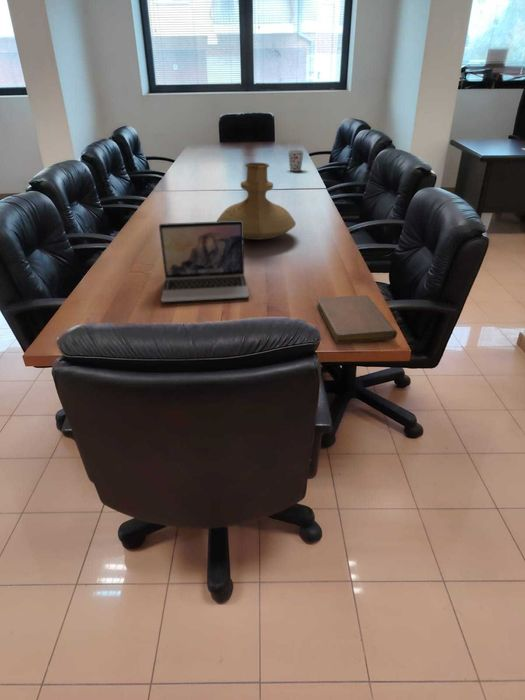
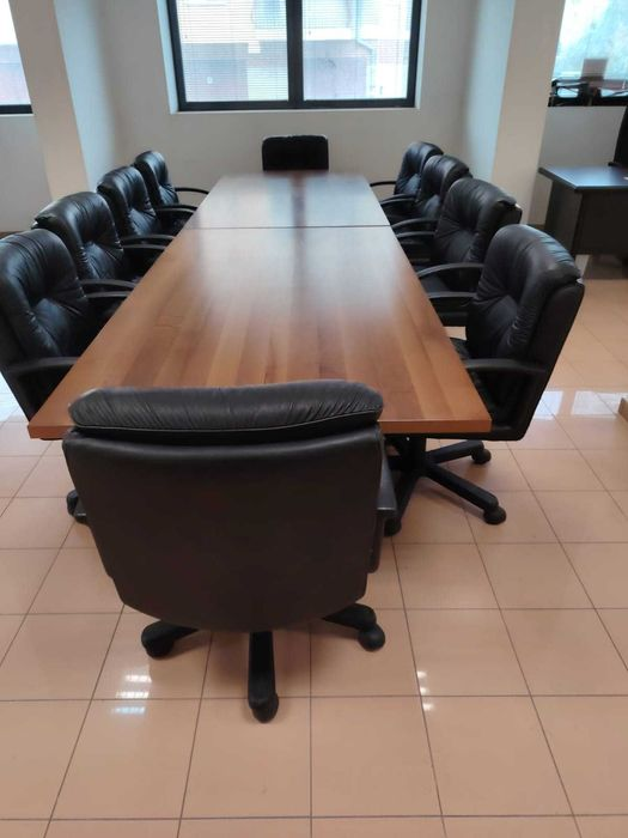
- laptop (203, 260)
- notebook (353, 317)
- vase (255, 202)
- cup (295, 160)
